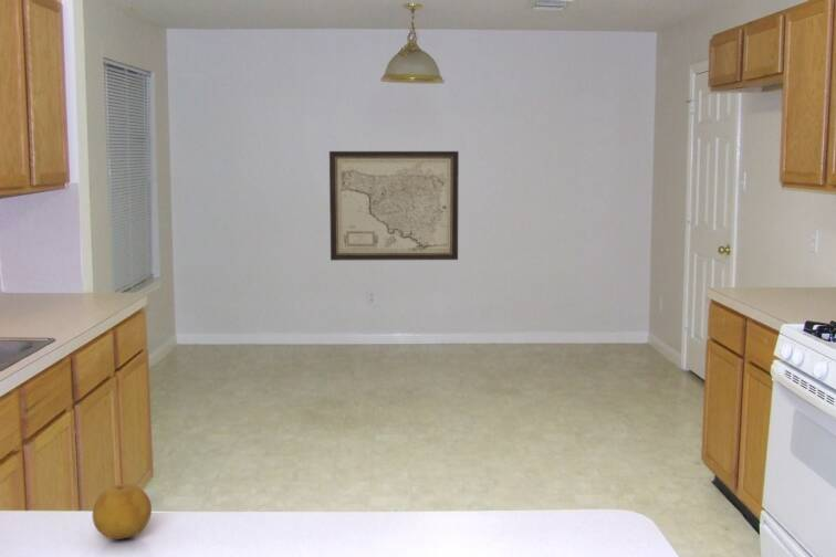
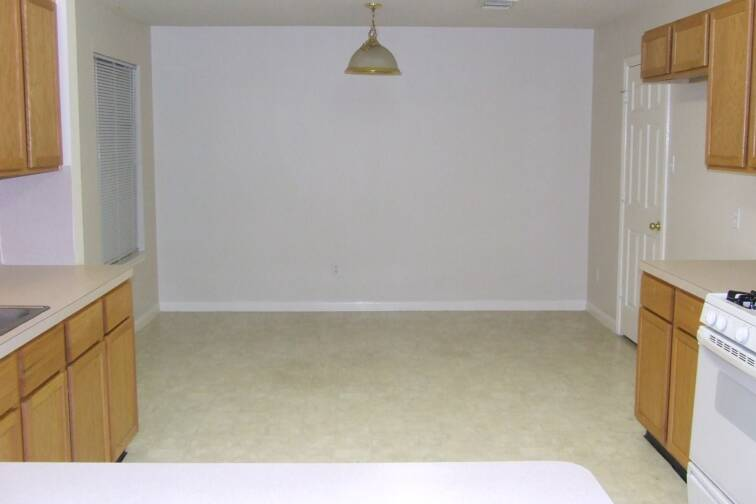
- fruit (122, 512)
- wall art (394, 206)
